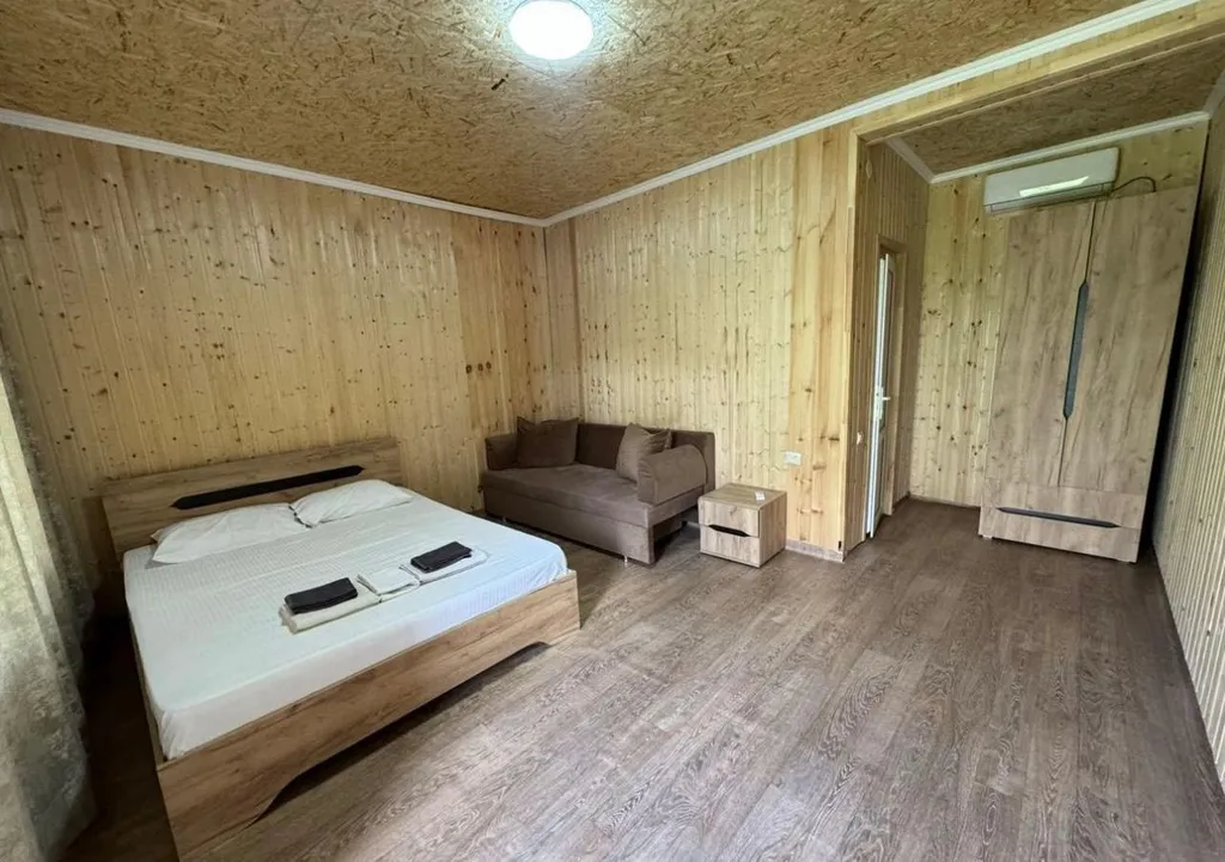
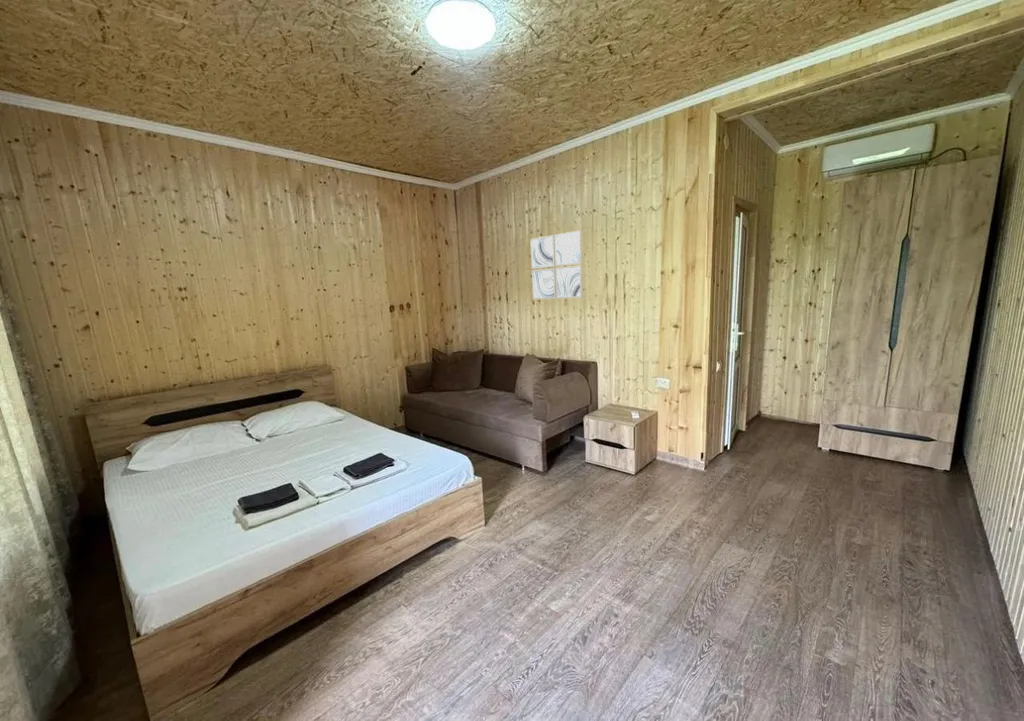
+ wall art (555, 266)
